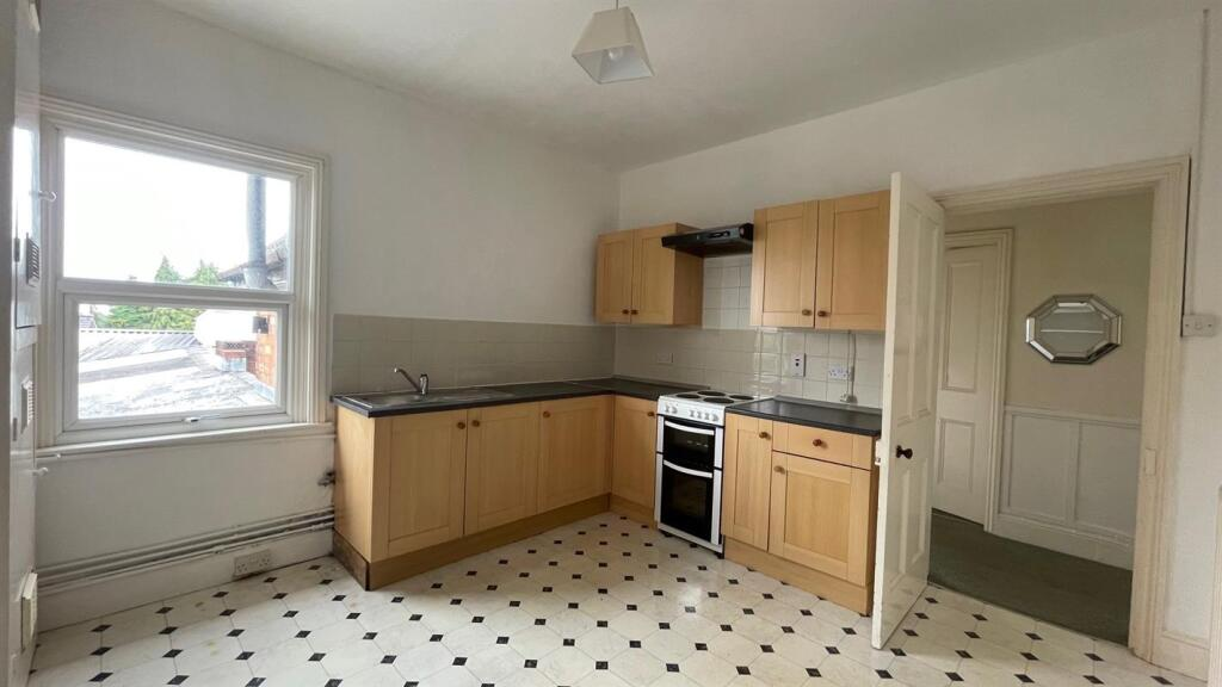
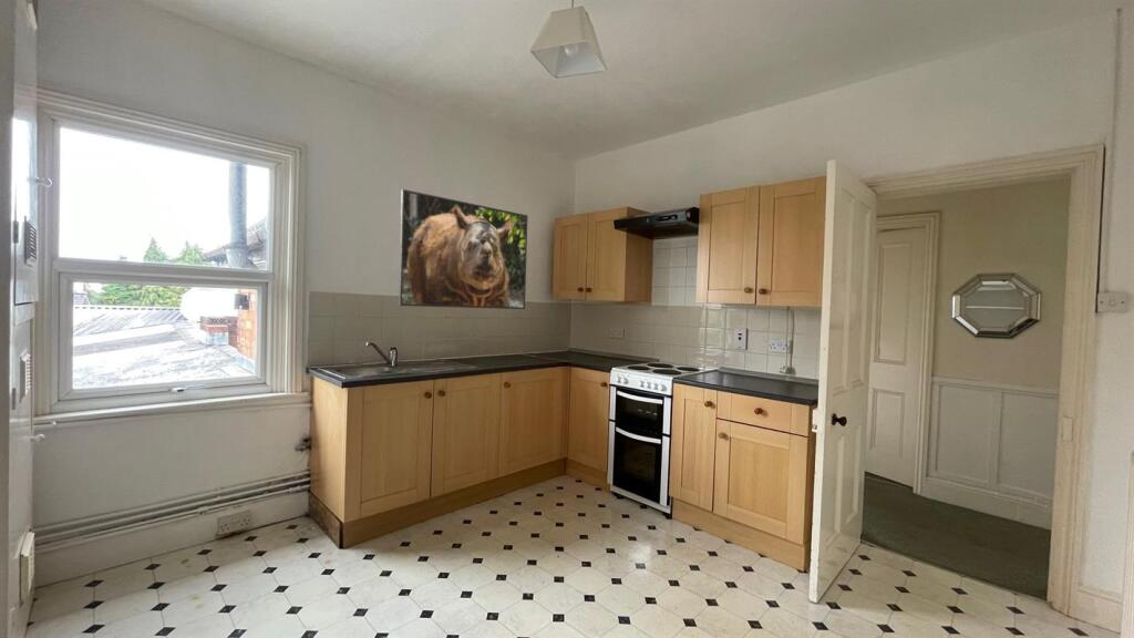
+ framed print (470, 255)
